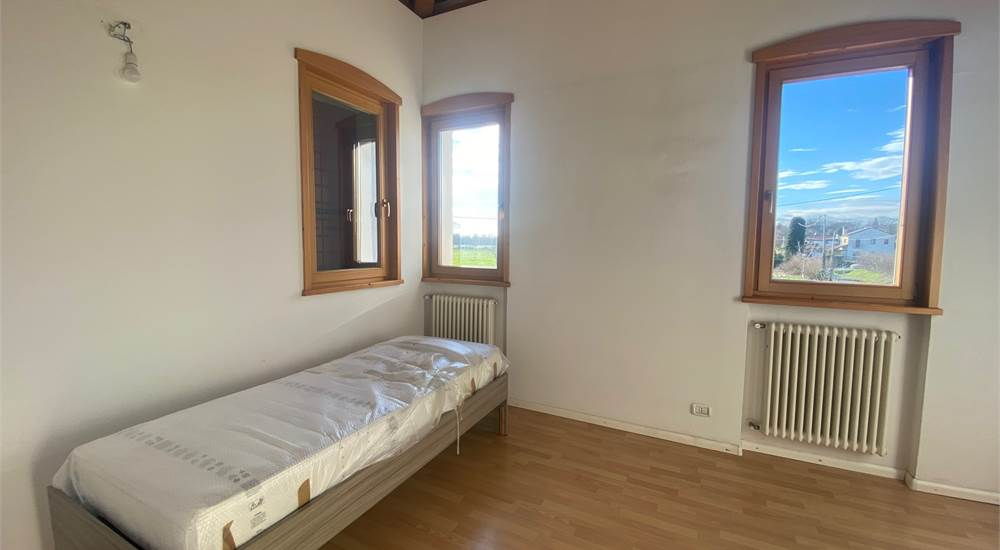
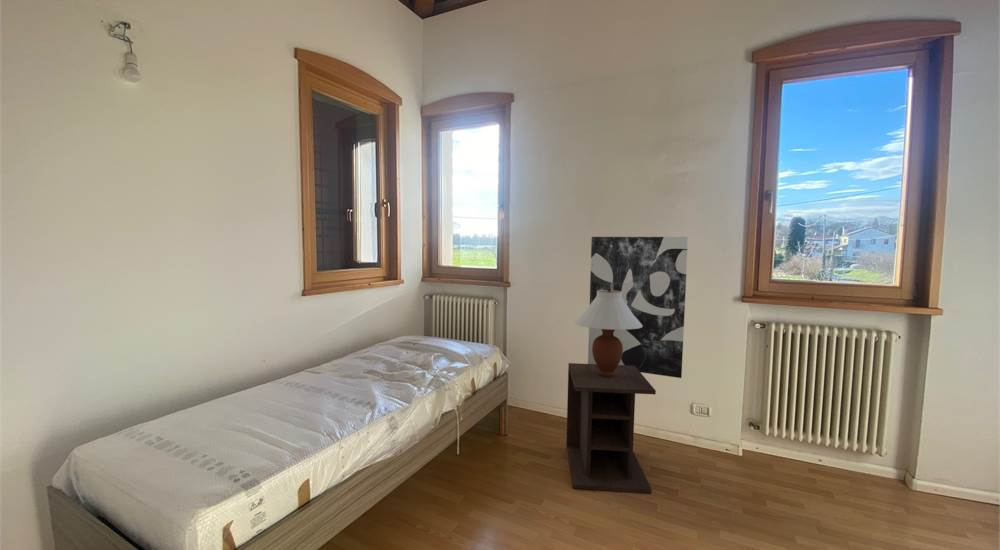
+ wall art (635, 304)
+ table lamp (607, 331)
+ nightstand (606, 422)
